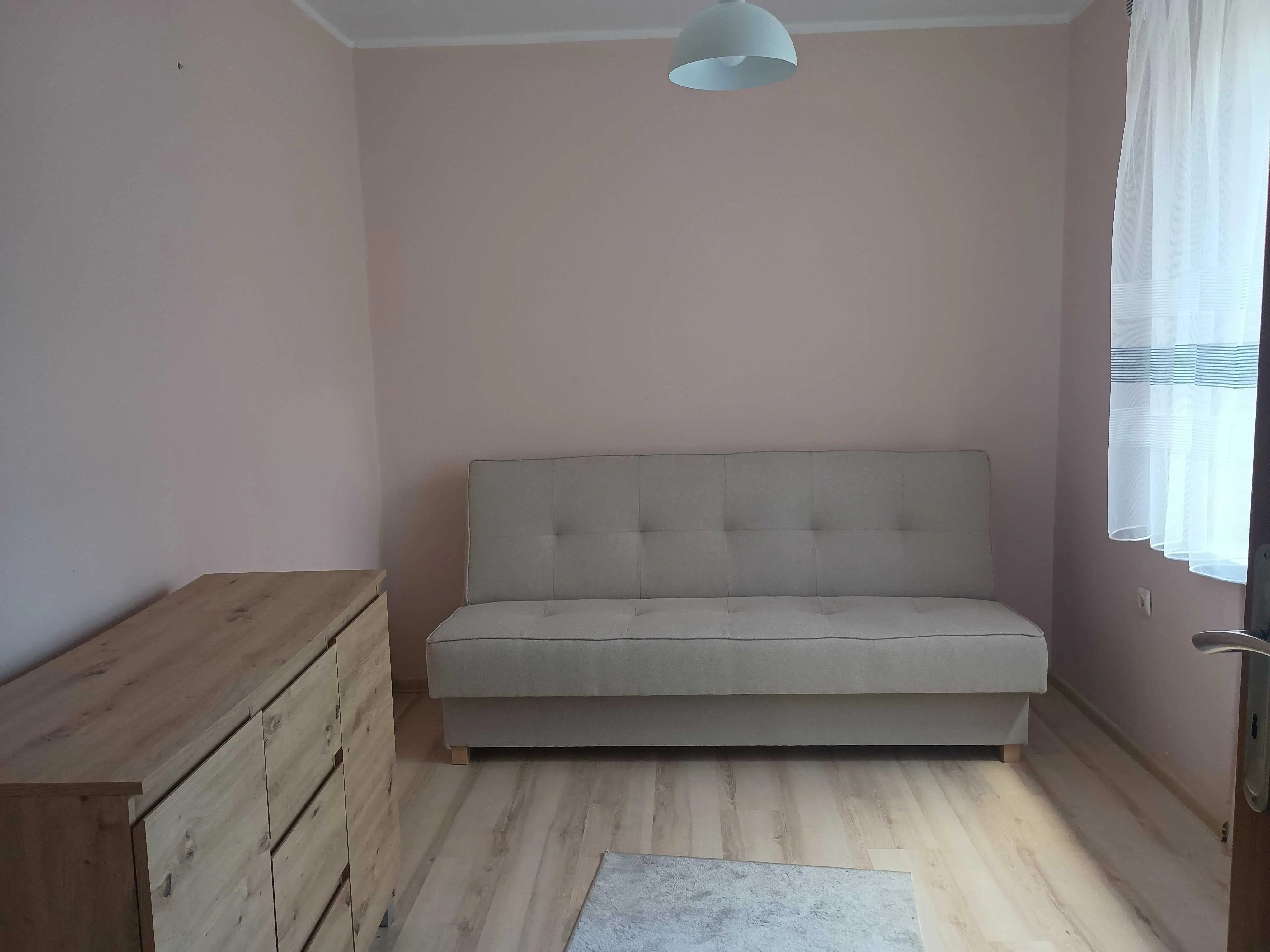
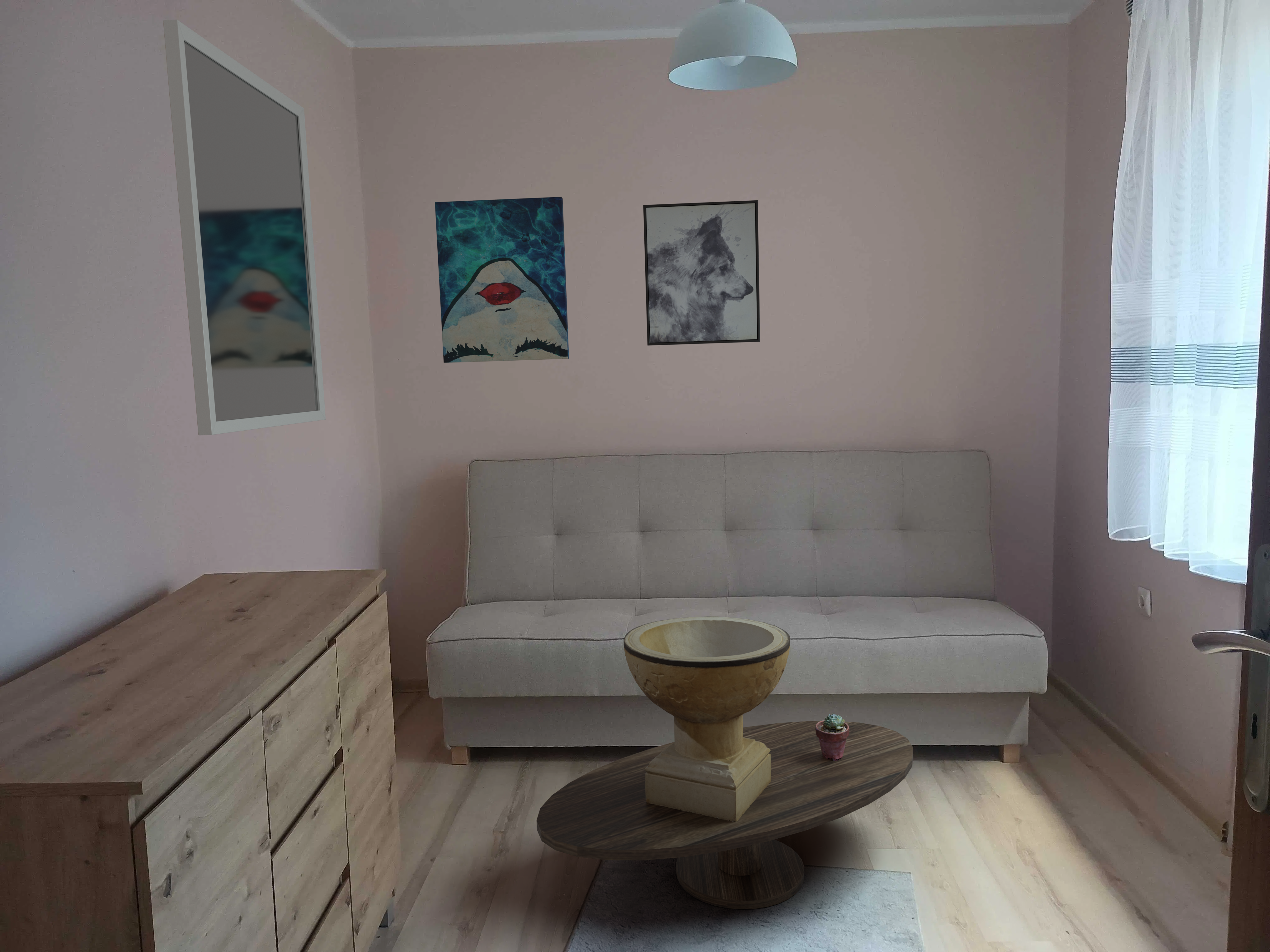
+ coffee table (739, 824)
+ potted succulent (832, 734)
+ wall art (502, 281)
+ decorative bowl (708, 713)
+ home mirror (257, 252)
+ wall art (702, 274)
